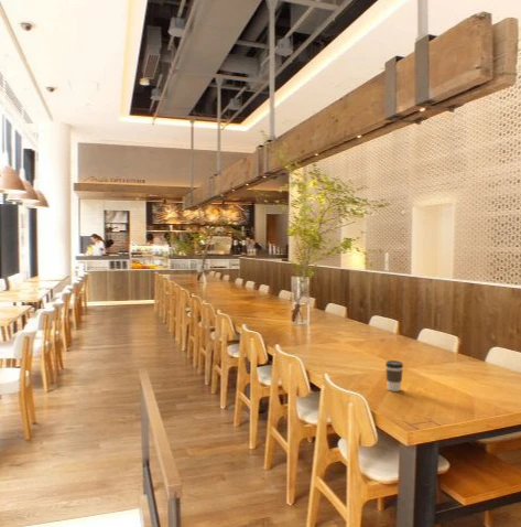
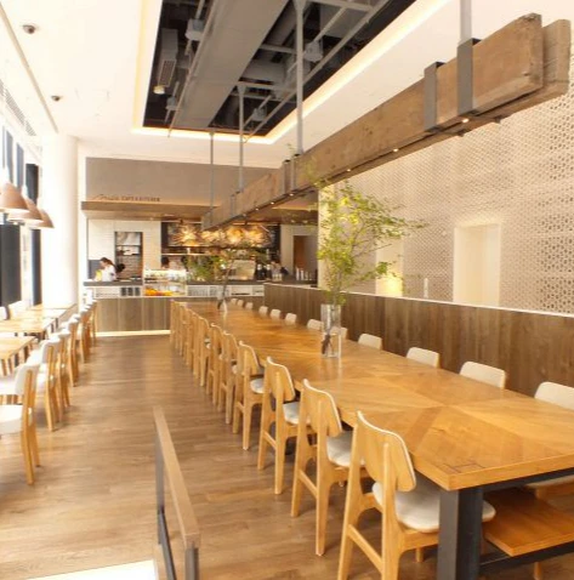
- coffee cup (393, 375)
